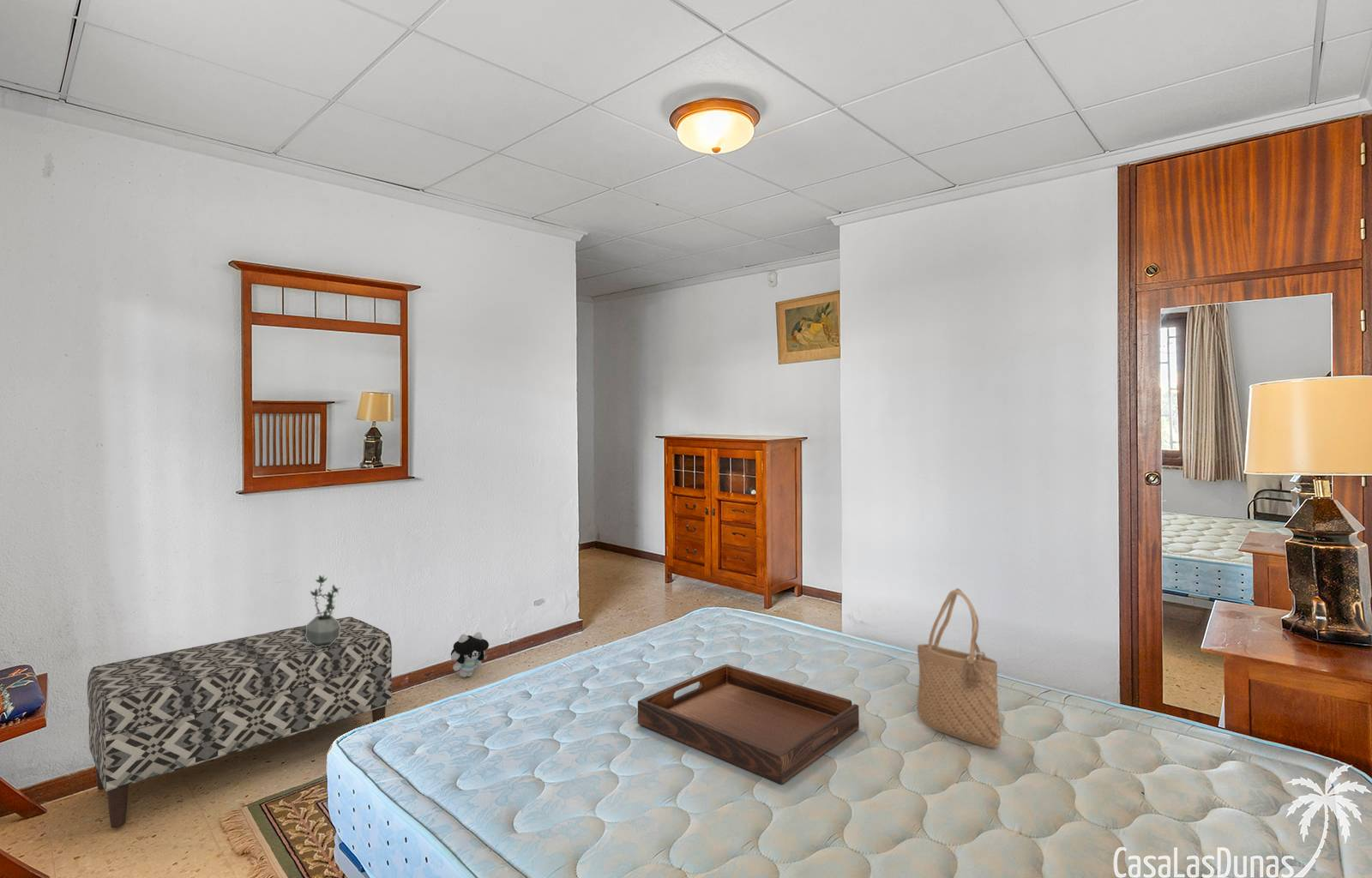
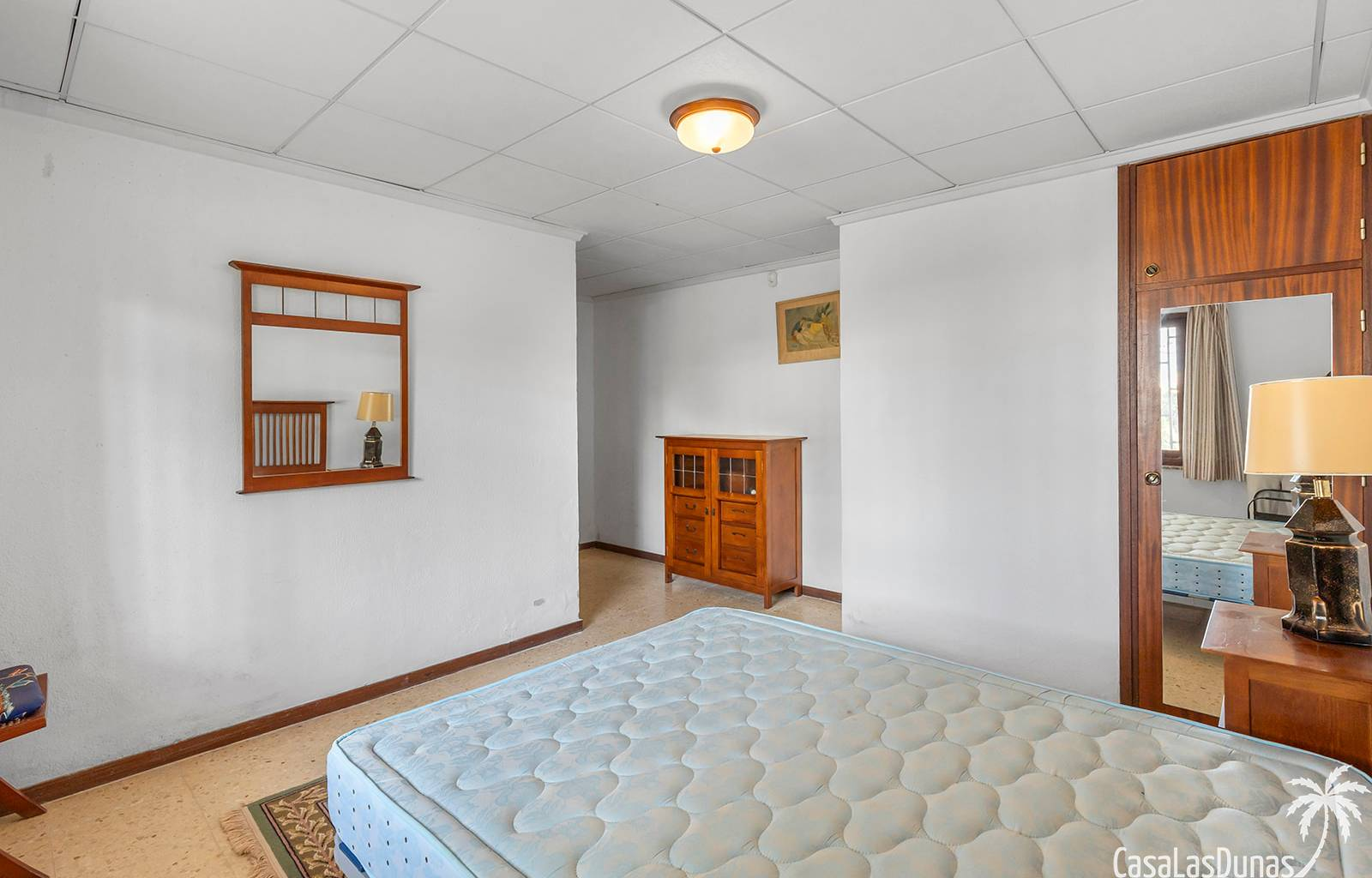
- plush toy (469, 653)
- potted plant (319, 610)
- serving tray (749, 713)
- tote bag (956, 664)
- bench (251, 704)
